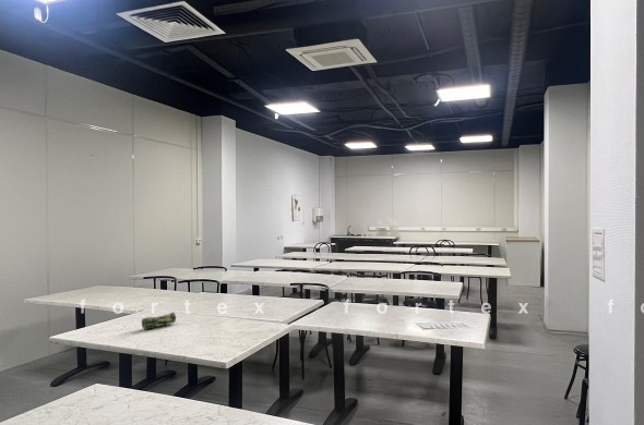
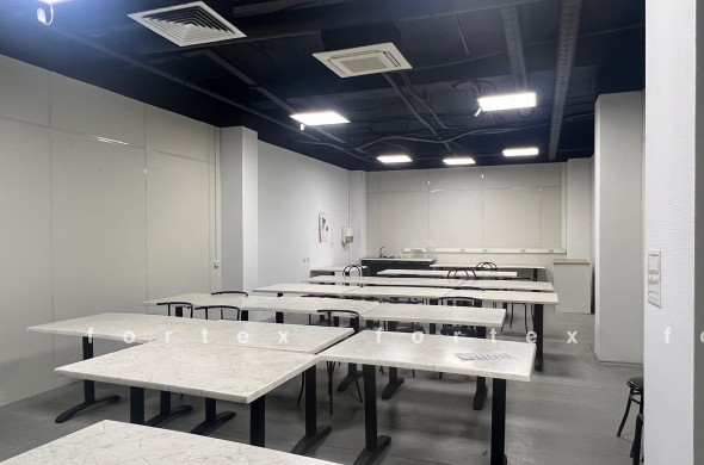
- pencil case (159, 320)
